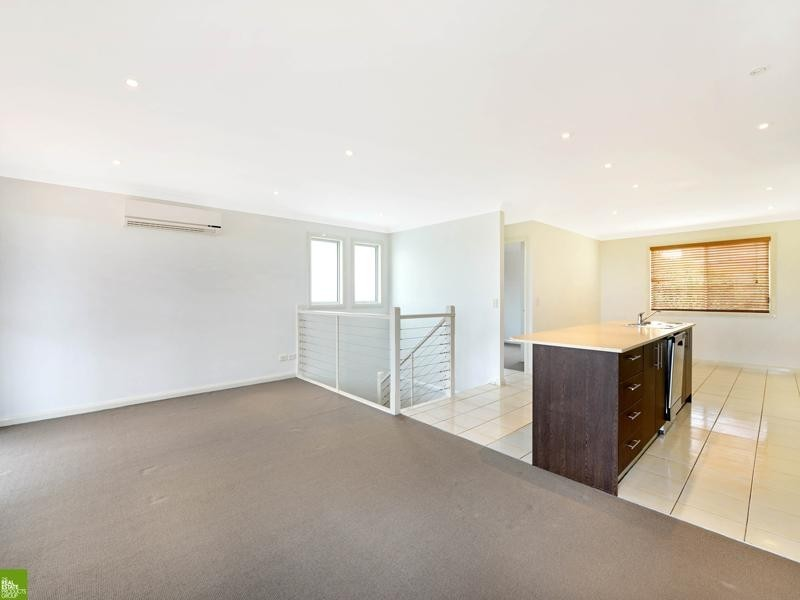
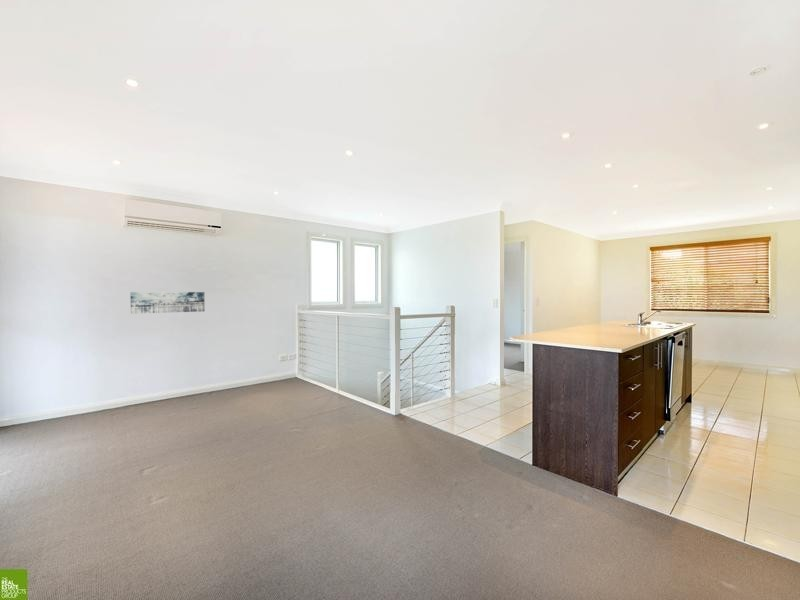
+ wall art (169, 302)
